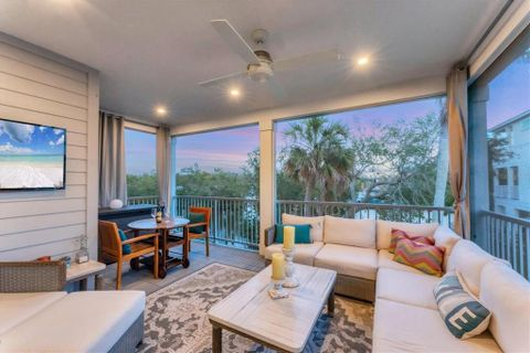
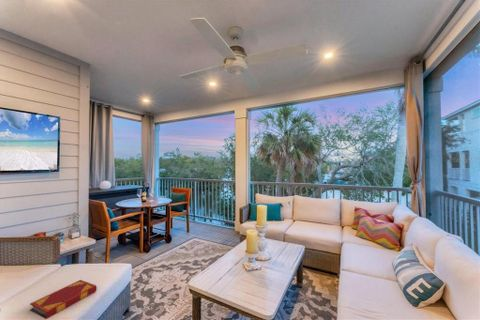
+ hardback book (65, 297)
